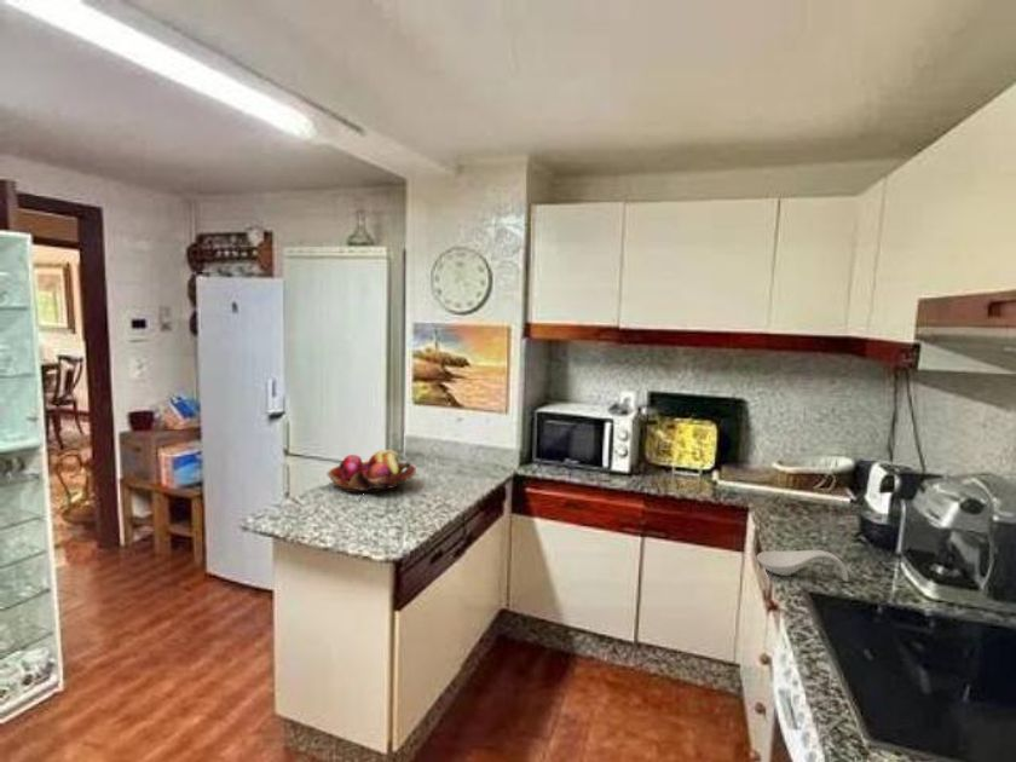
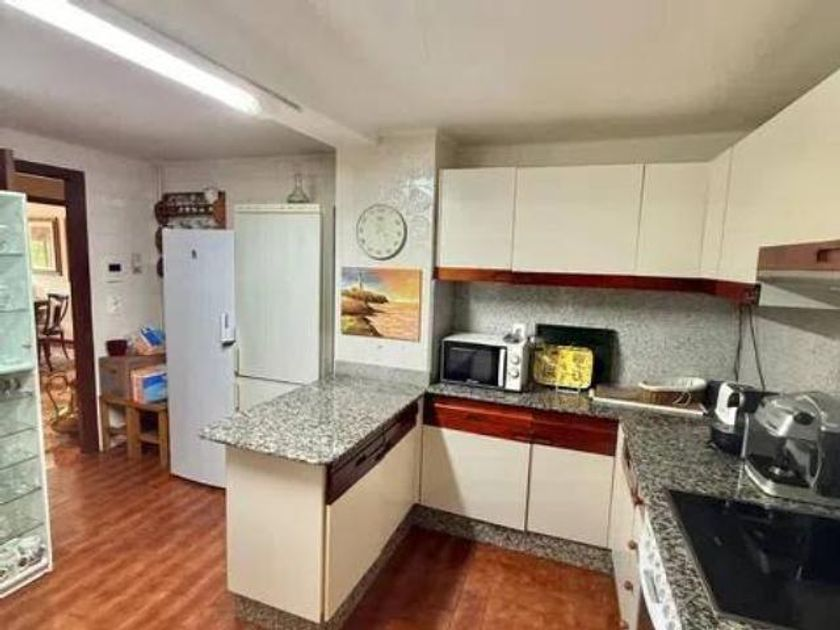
- fruit basket (374, 469)
- spoon rest (801, 561)
